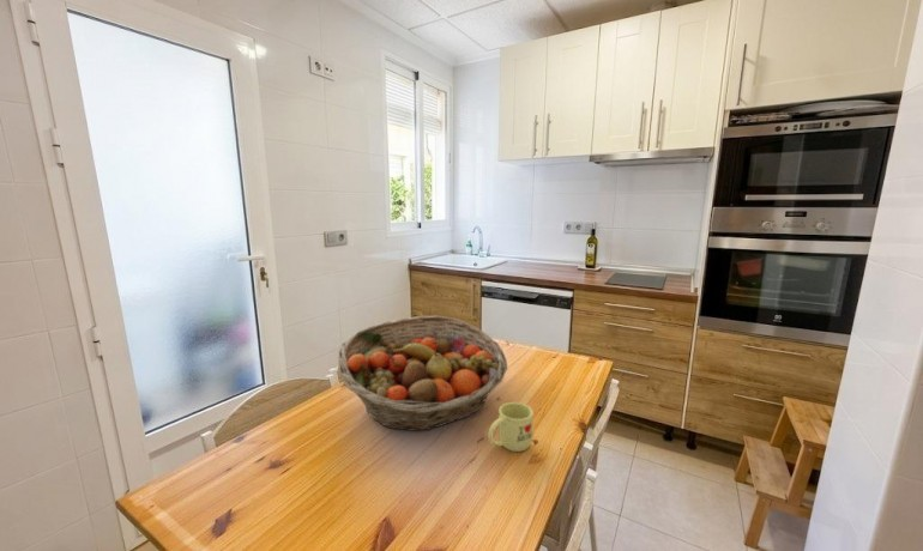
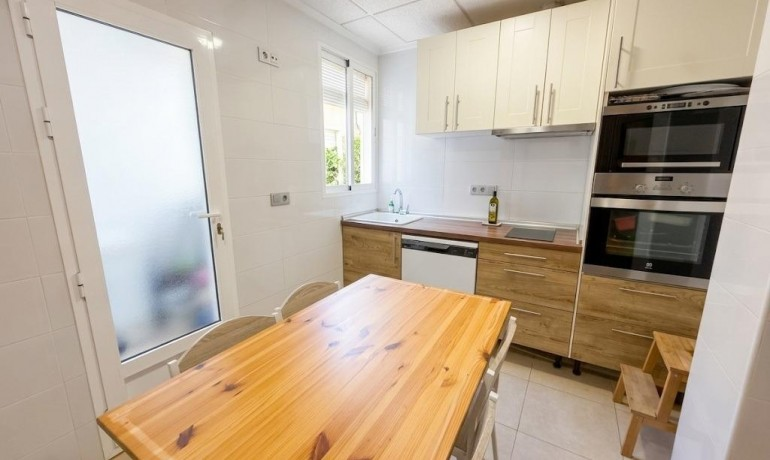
- fruit basket (426, 367)
- mug (509, 430)
